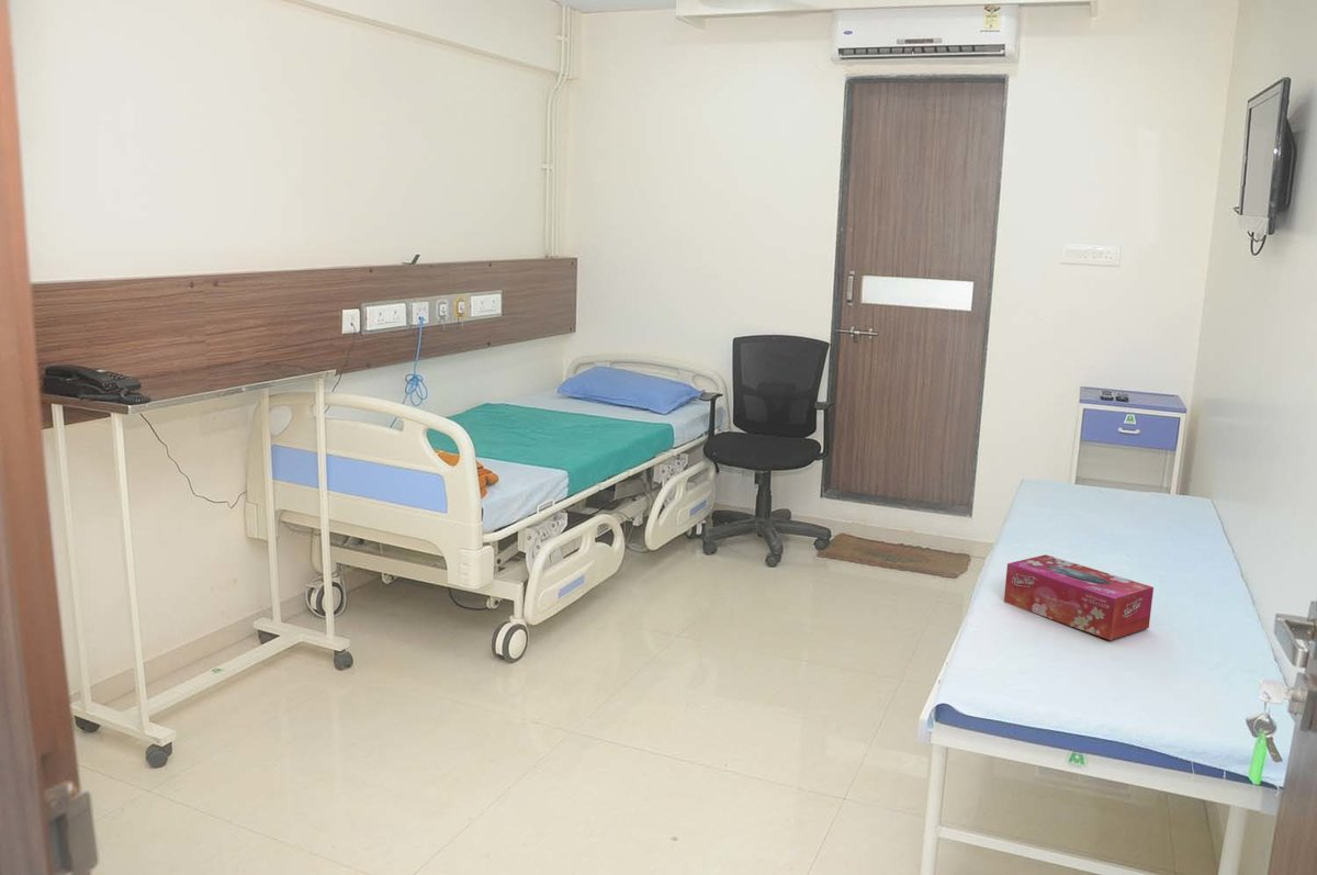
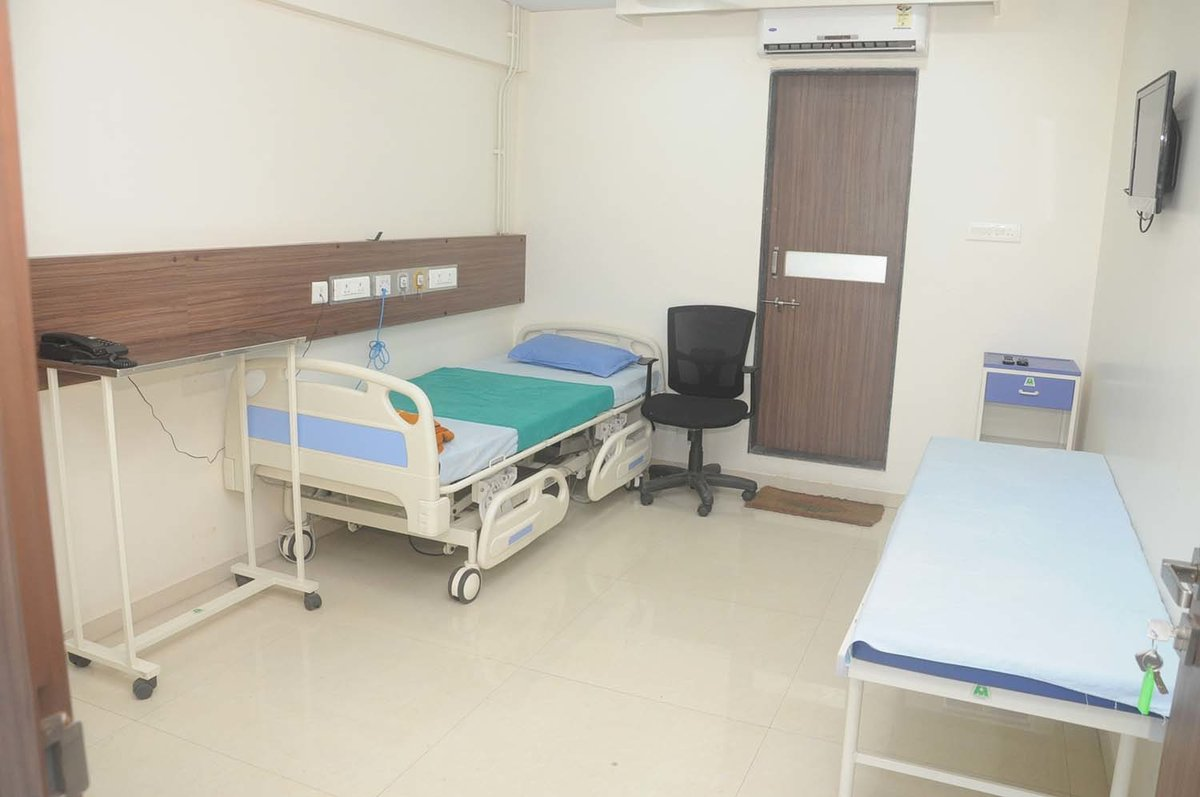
- tissue box (1076, 594)
